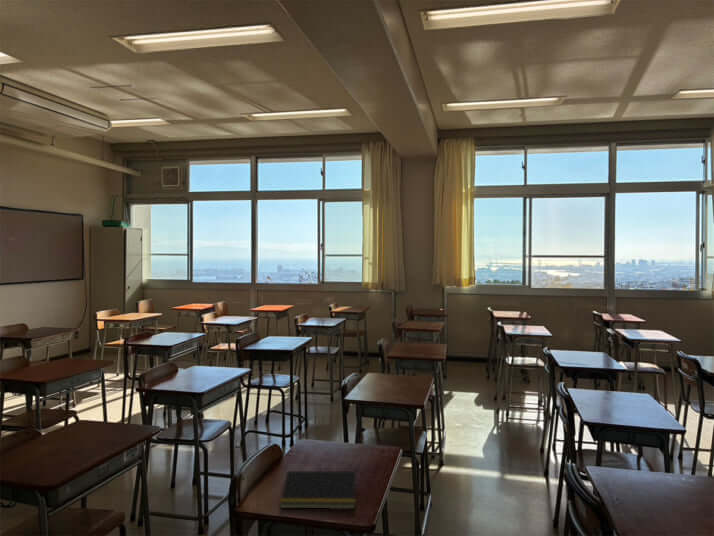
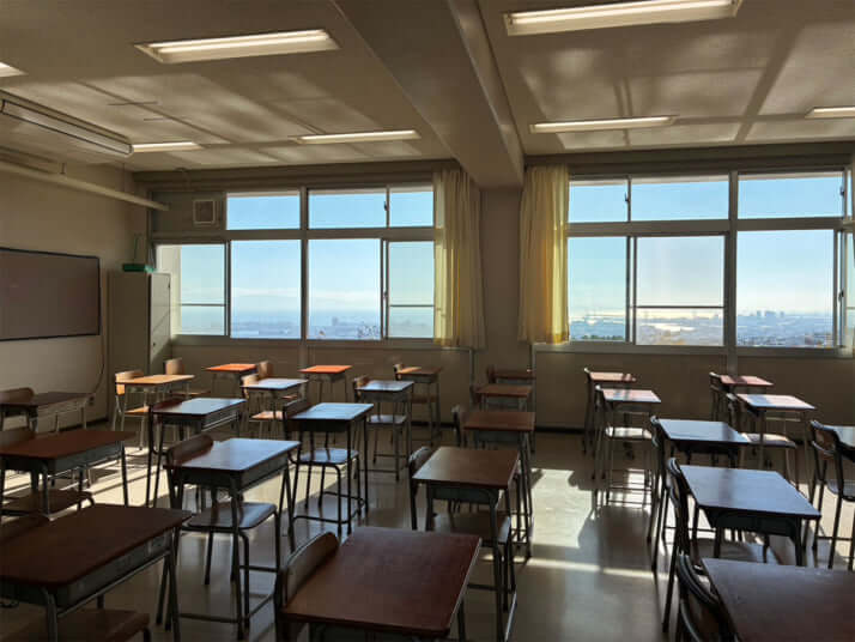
- notepad (319, 488)
